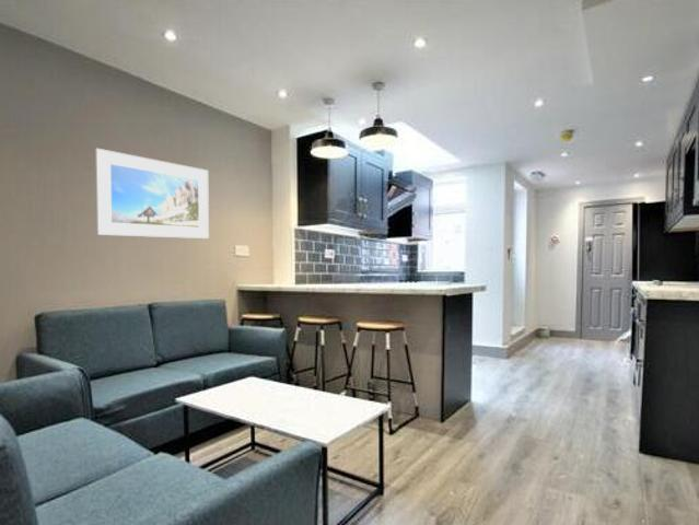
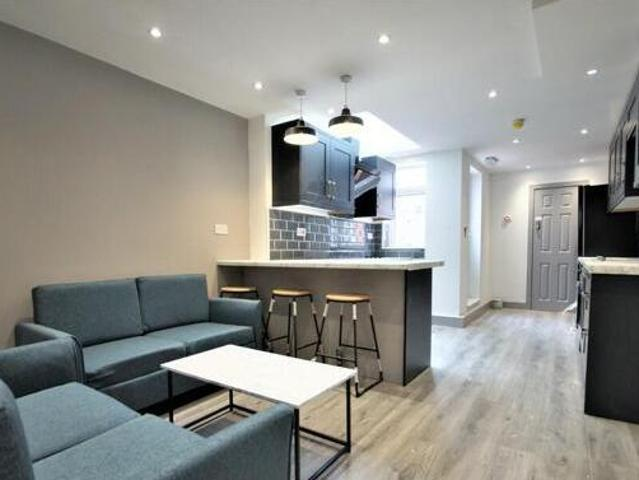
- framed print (159, 198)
